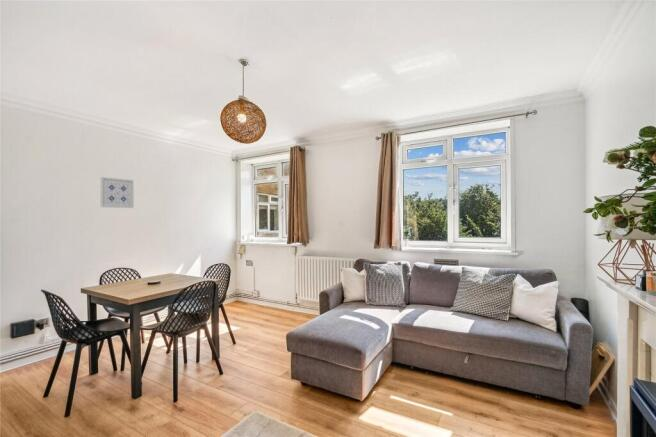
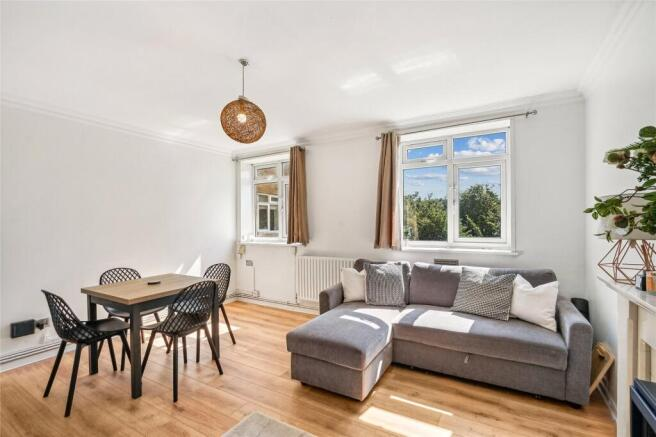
- wall art (117, 193)
